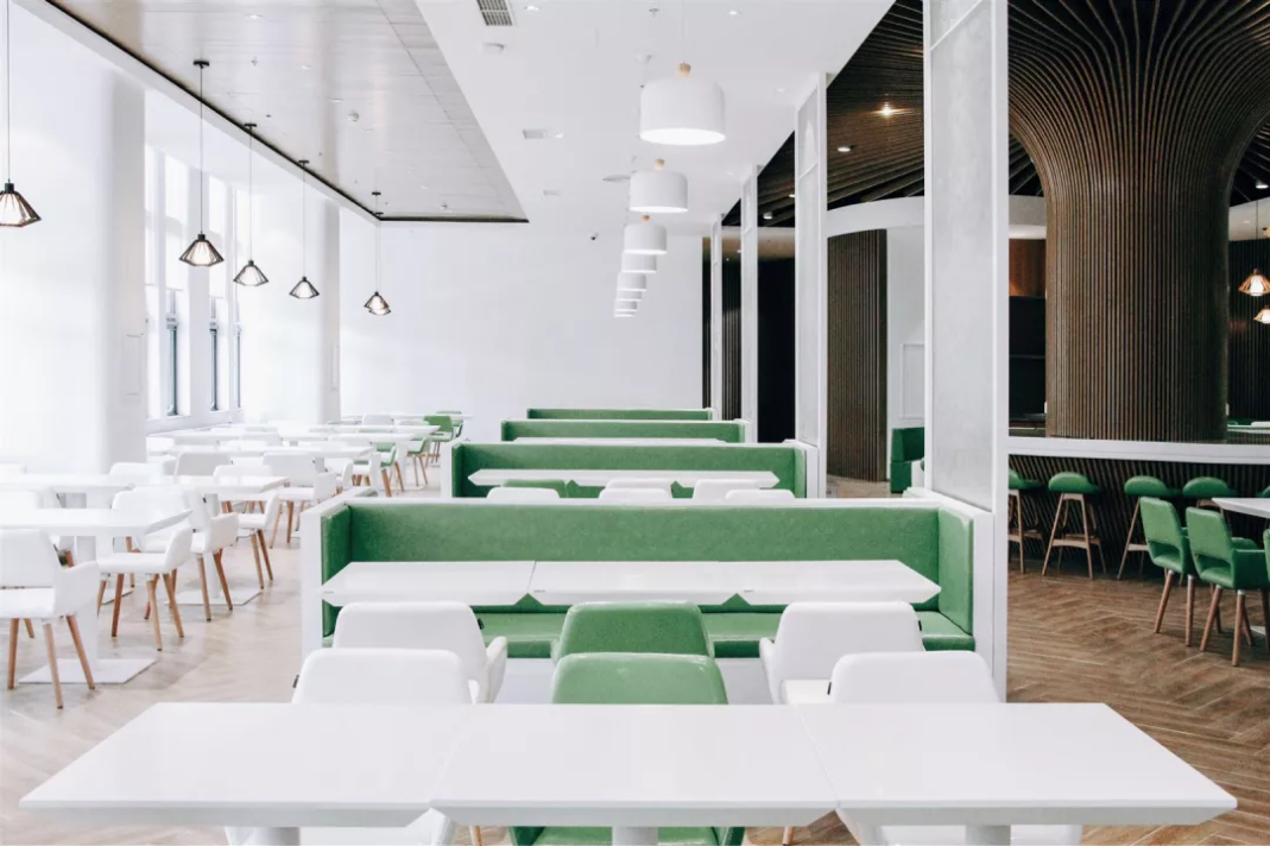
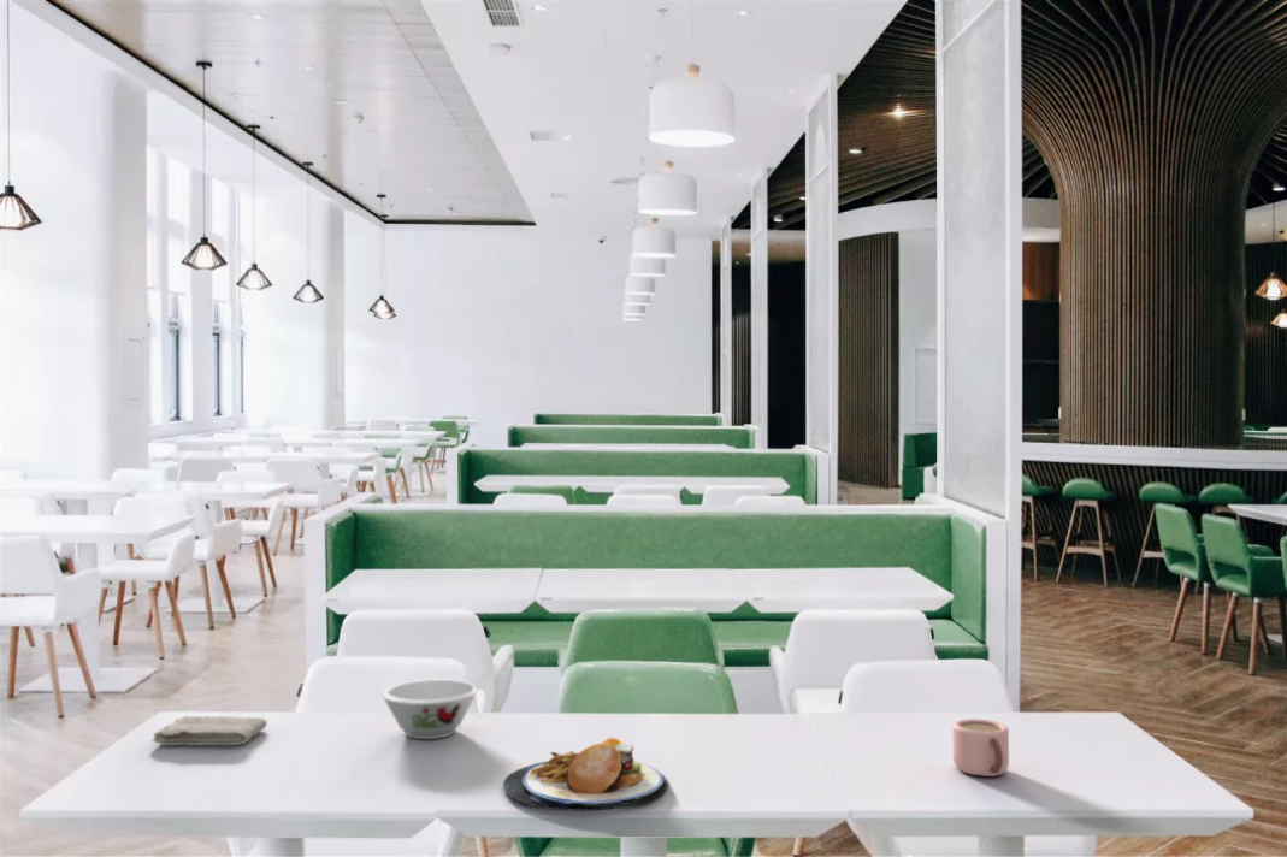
+ bowl (430, 710)
+ washcloth (211, 729)
+ mug (984, 750)
+ plate (585, 760)
